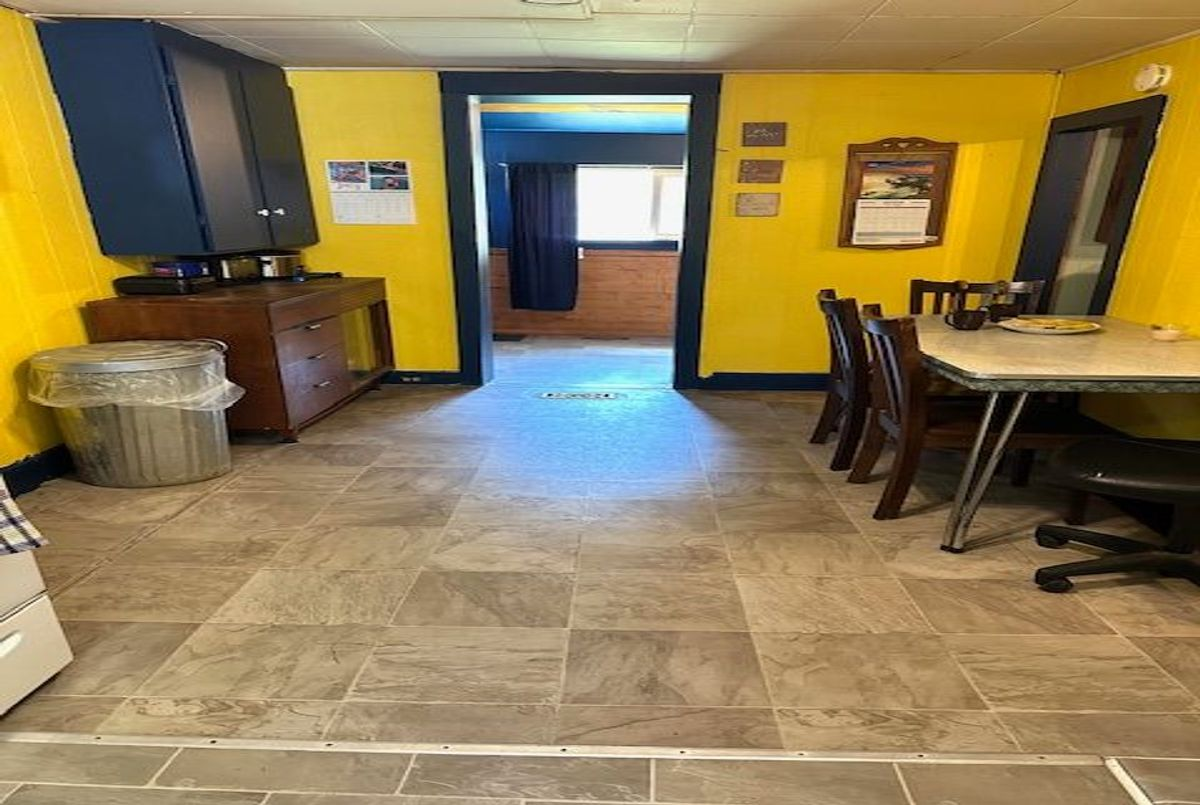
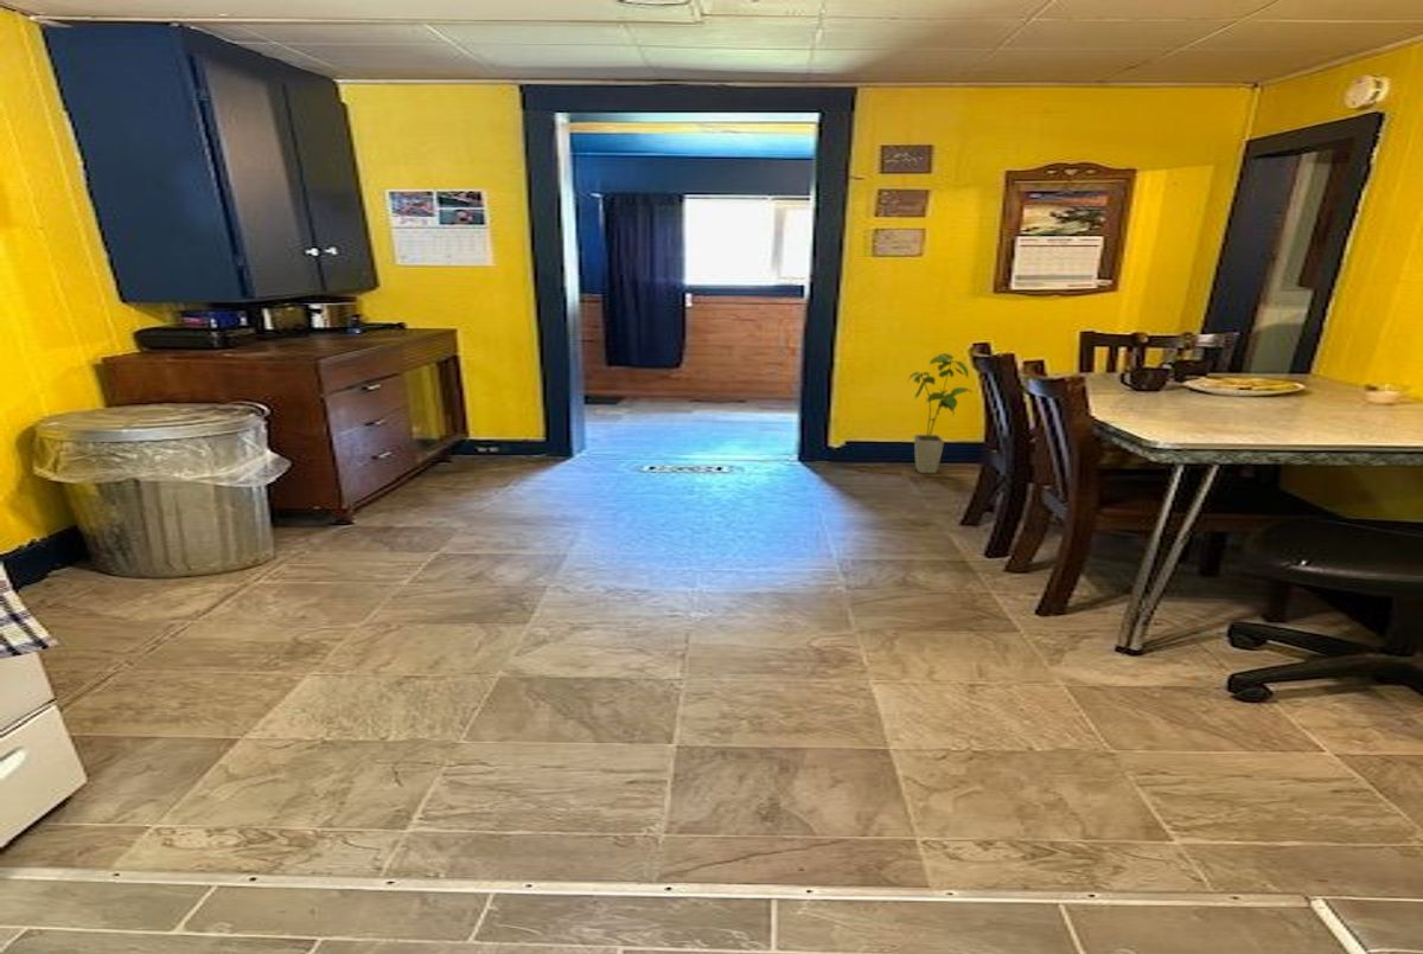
+ house plant (938, 414)
